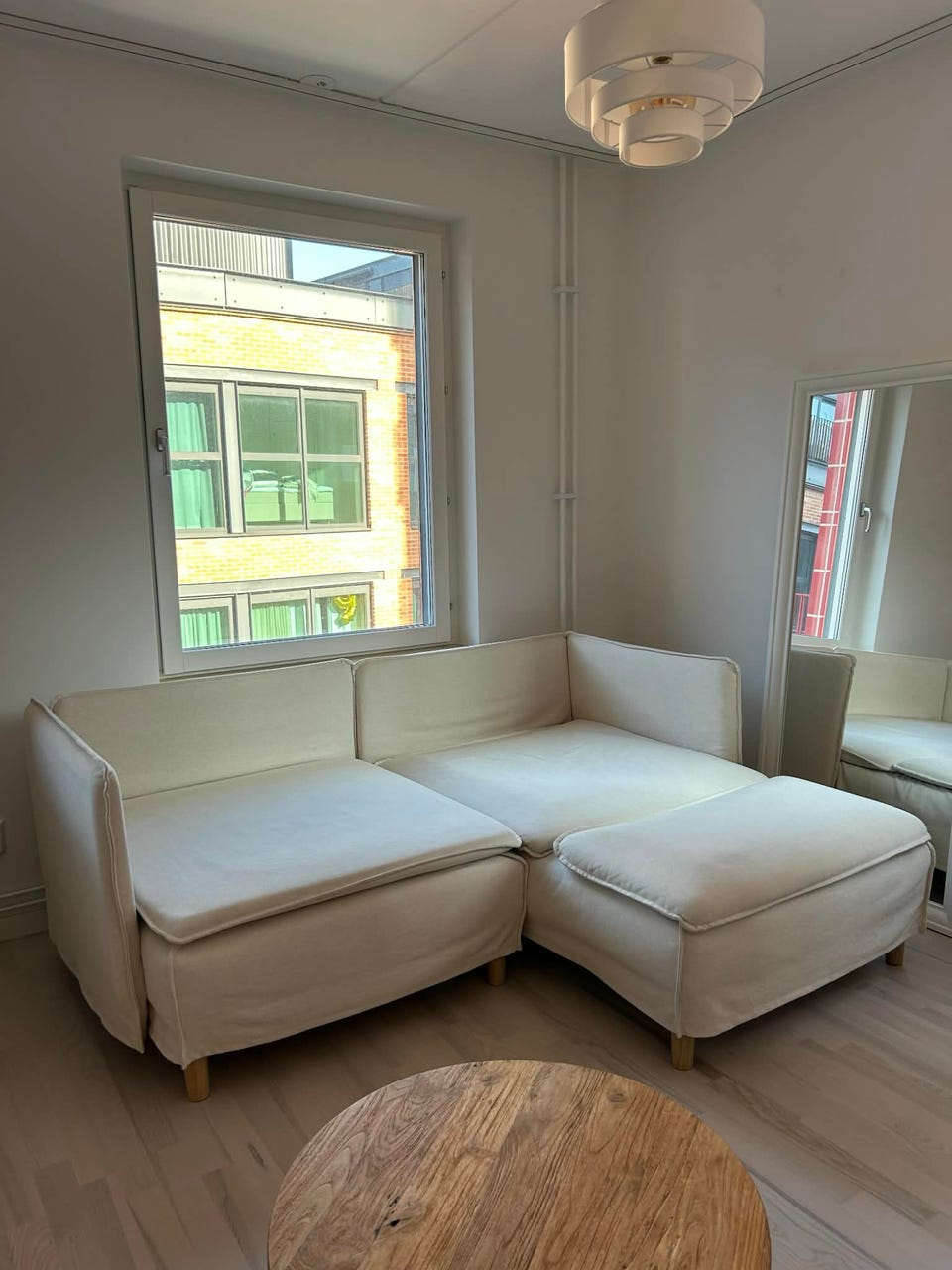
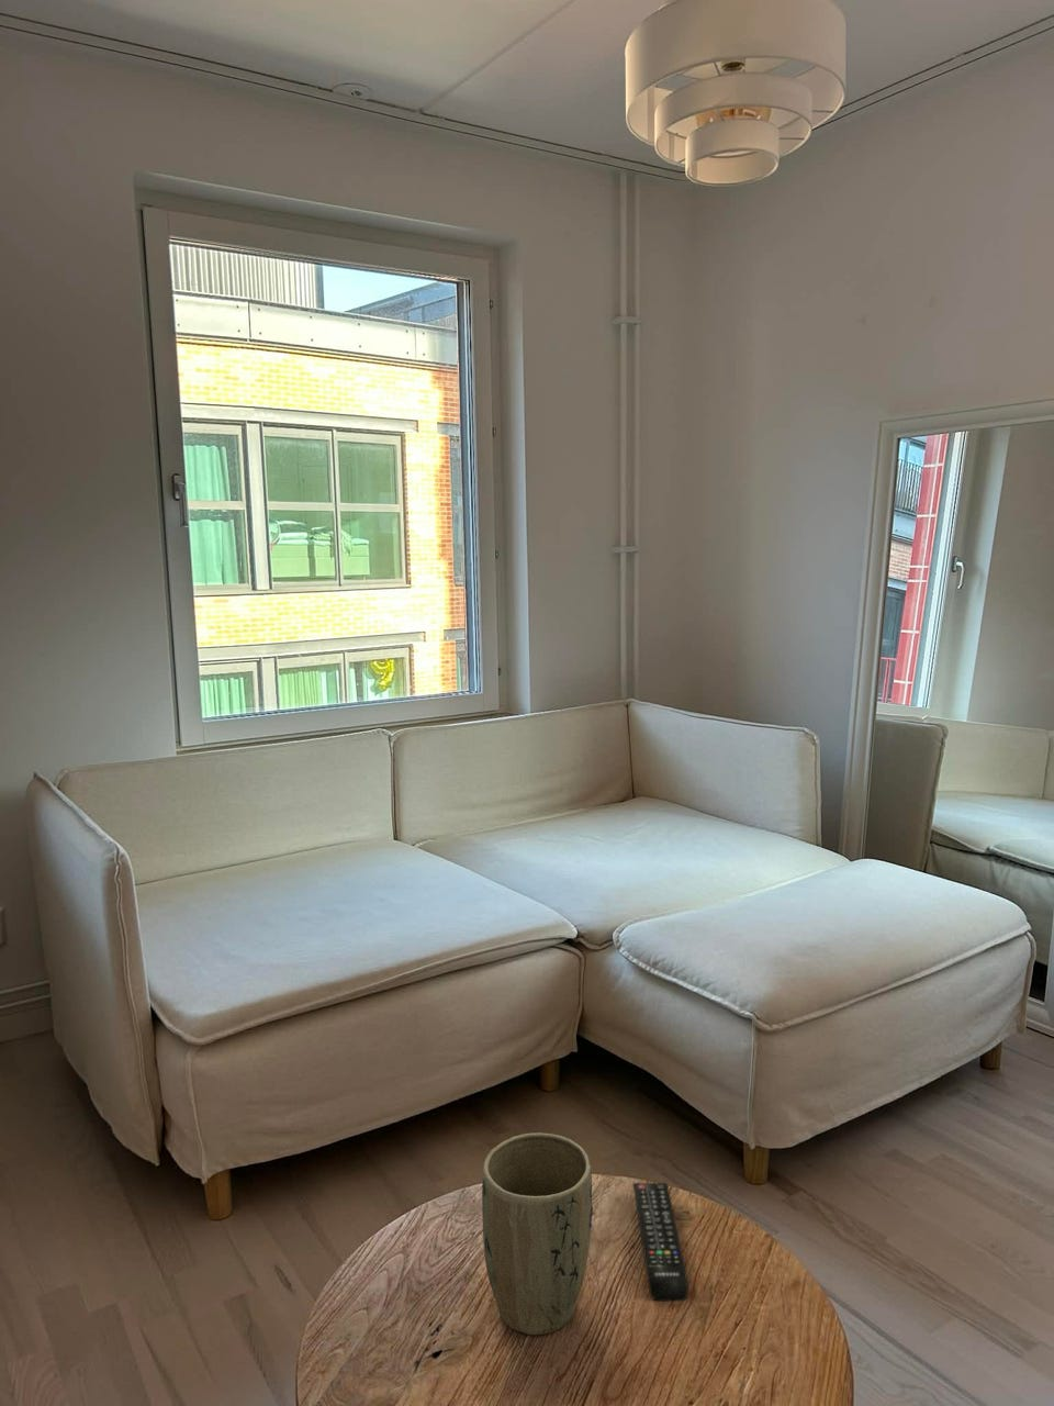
+ plant pot (537, 1234)
+ remote control (658, 1233)
